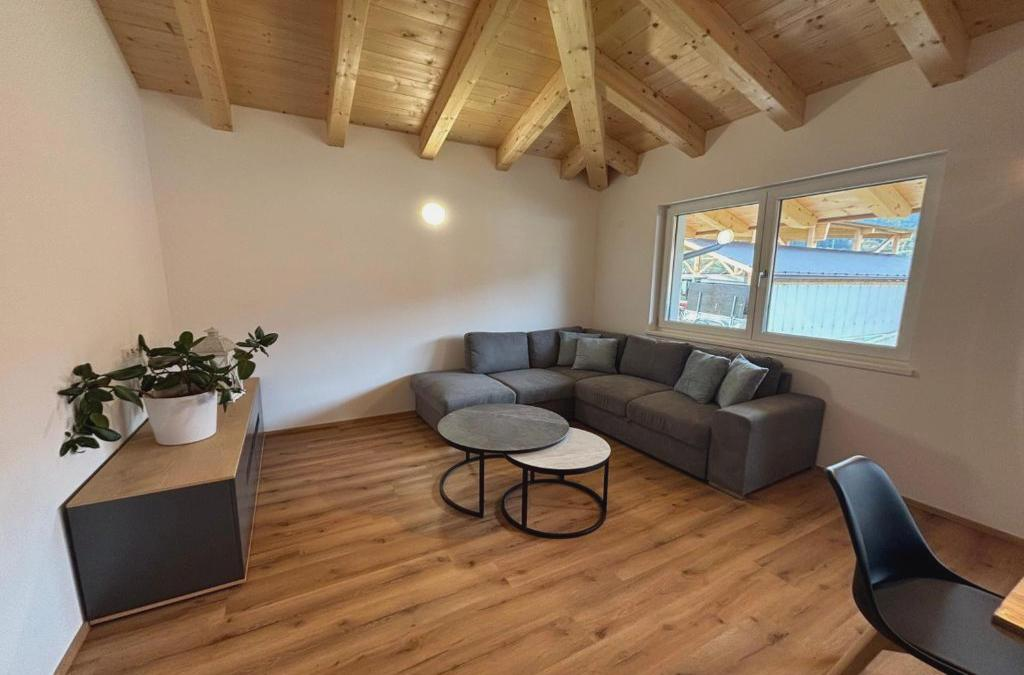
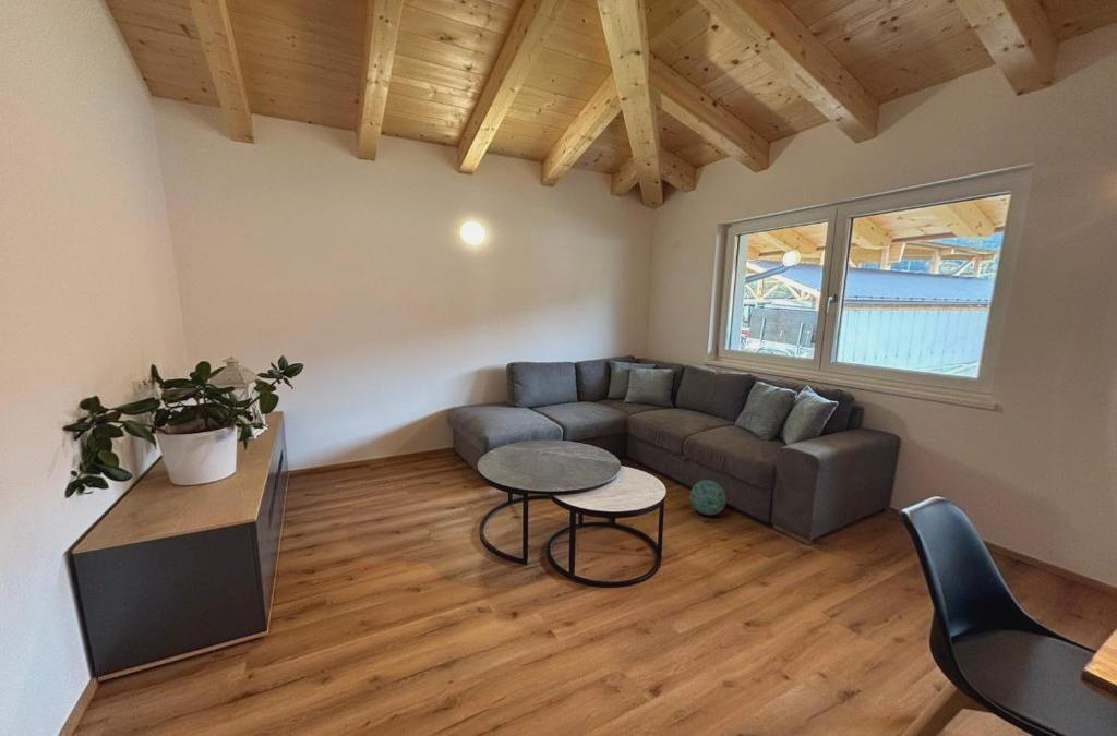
+ ball (708, 497)
